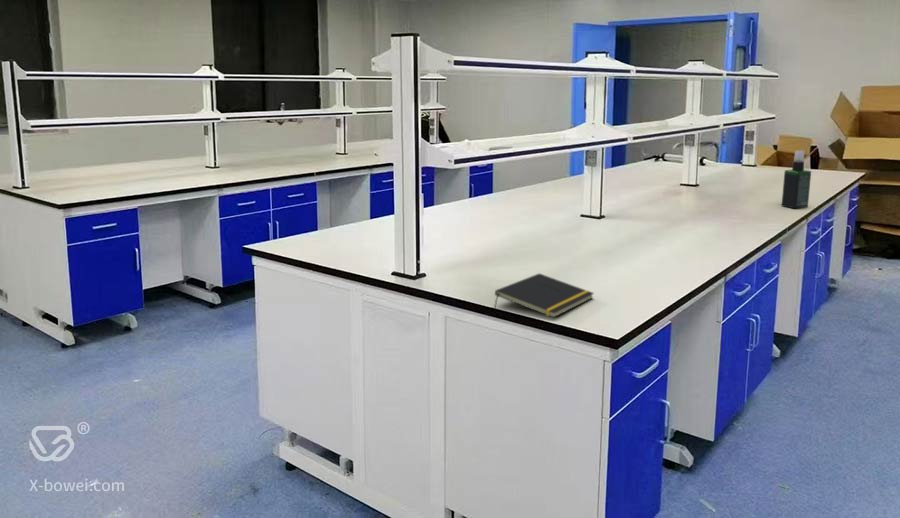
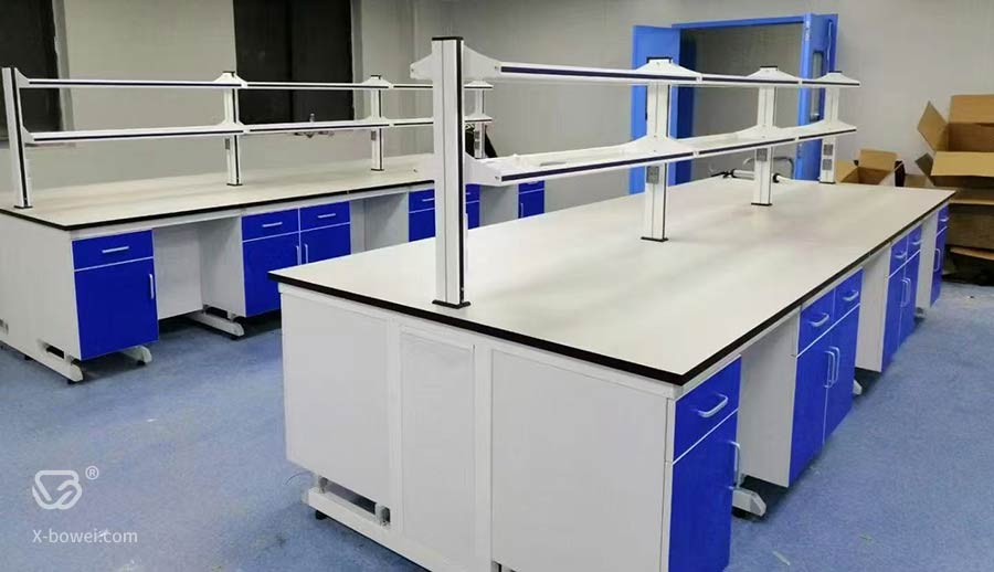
- spray bottle (797, 179)
- notepad (545, 294)
